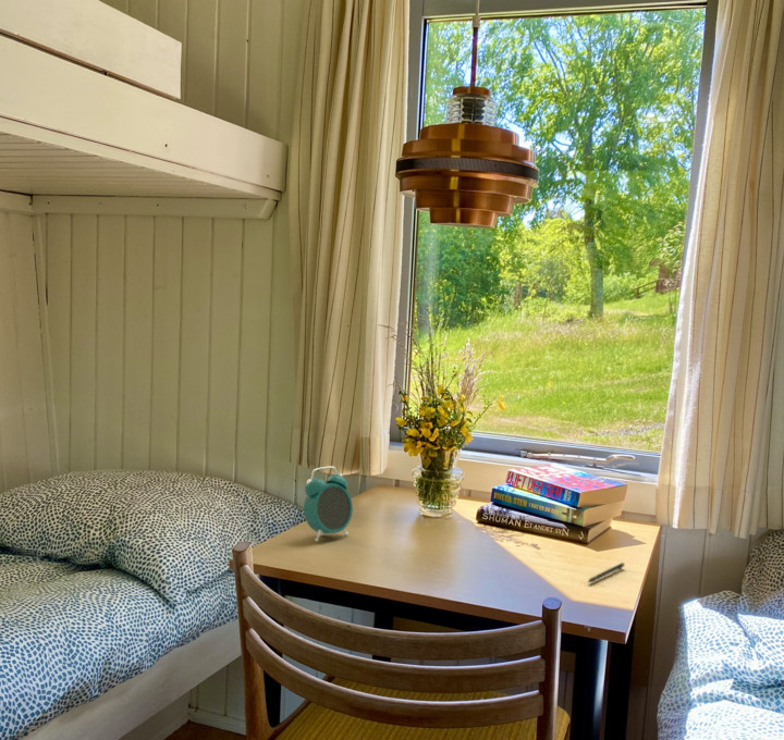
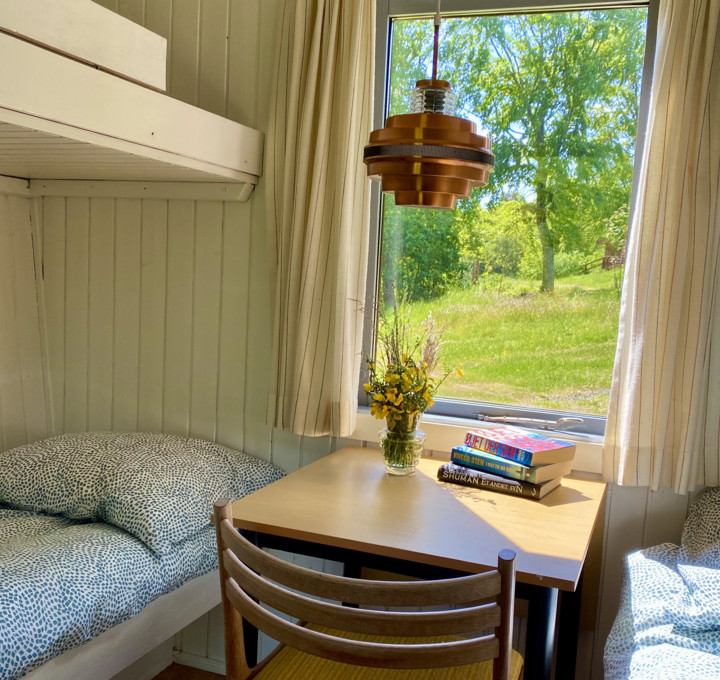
- pen (605, 572)
- alarm clock (327, 502)
